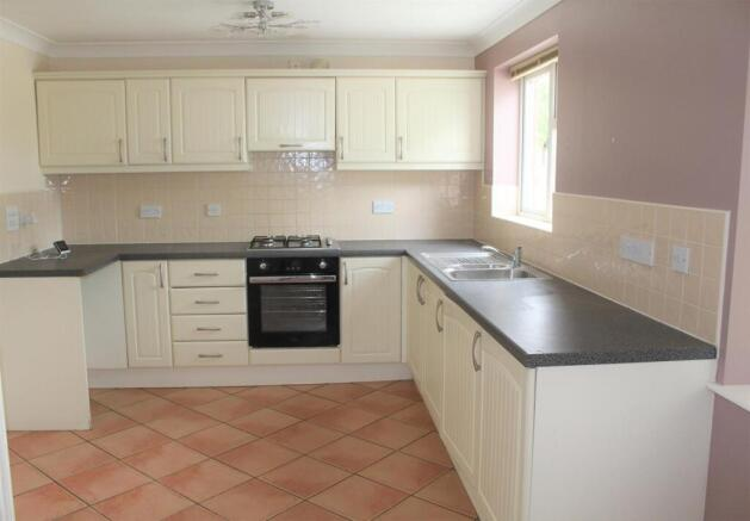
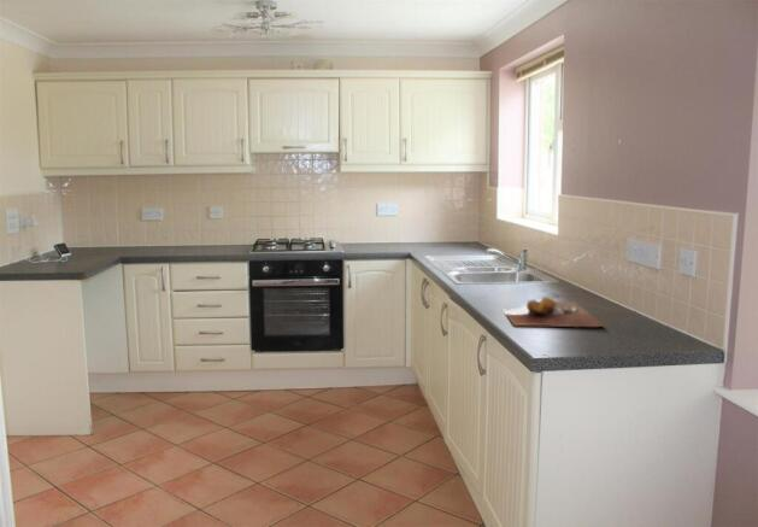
+ cutting board (546, 305)
